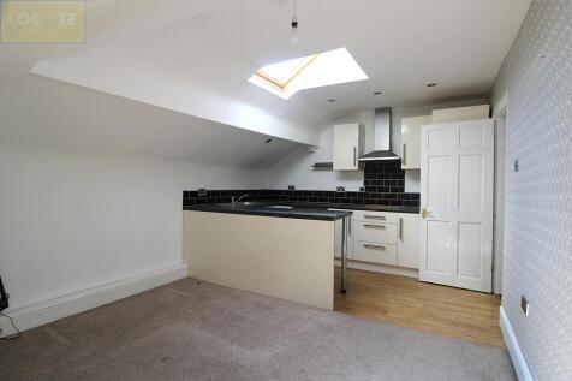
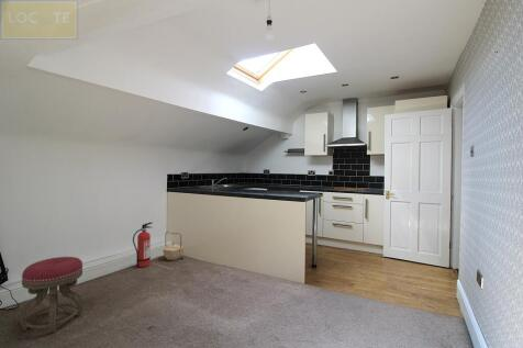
+ fire extinguisher (142, 245)
+ stool (53, 291)
+ basket (173, 245)
